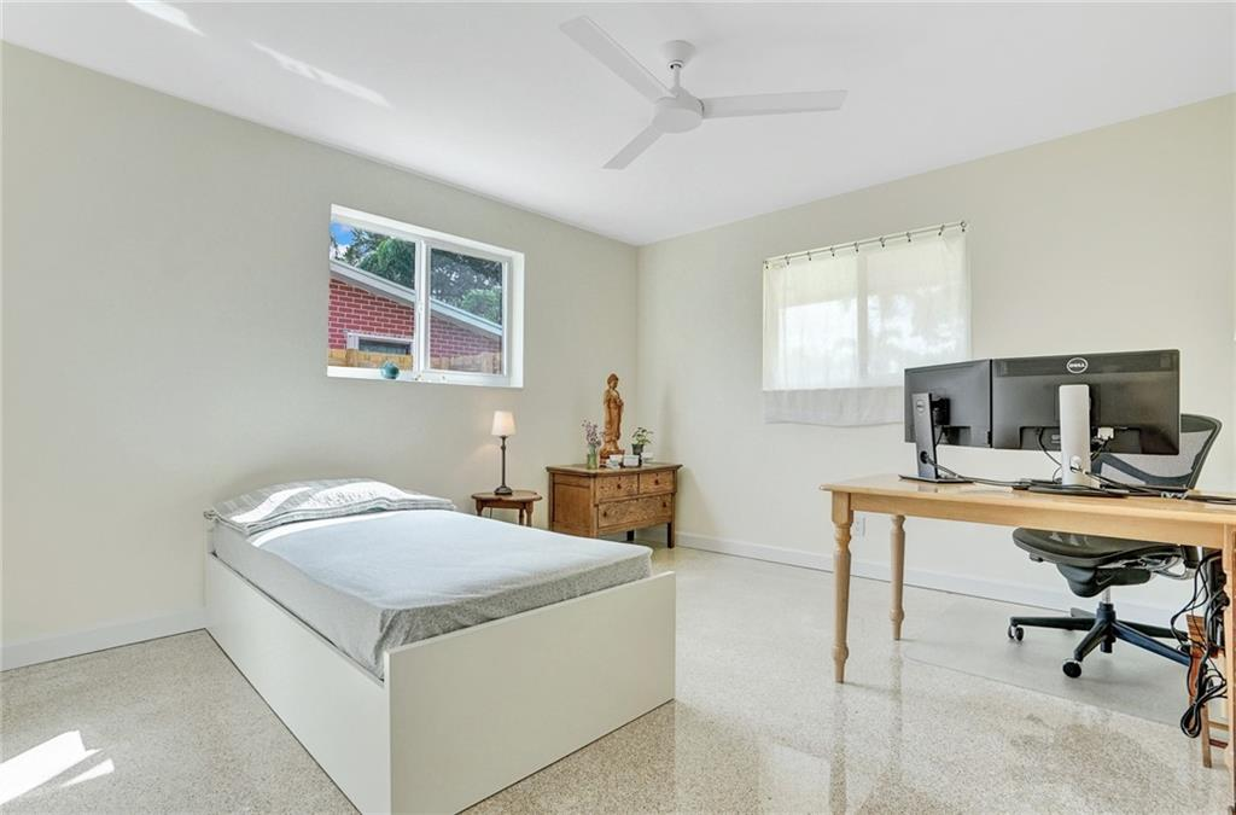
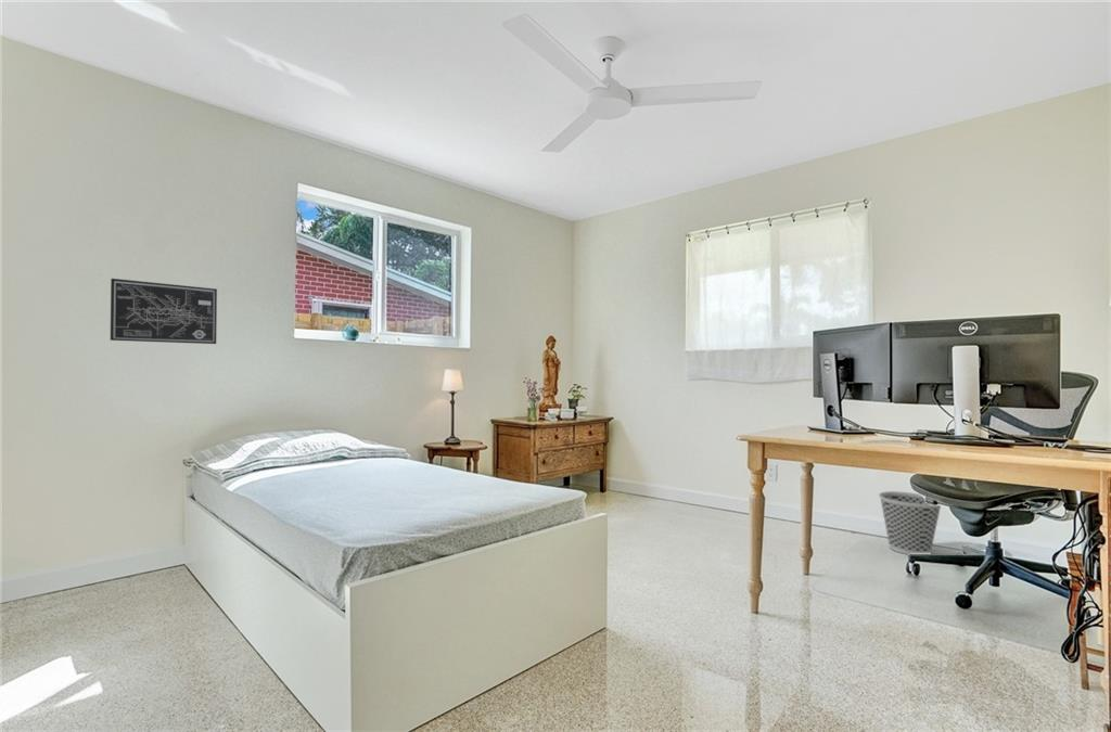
+ wastebasket (909, 524)
+ wall art (166, 312)
